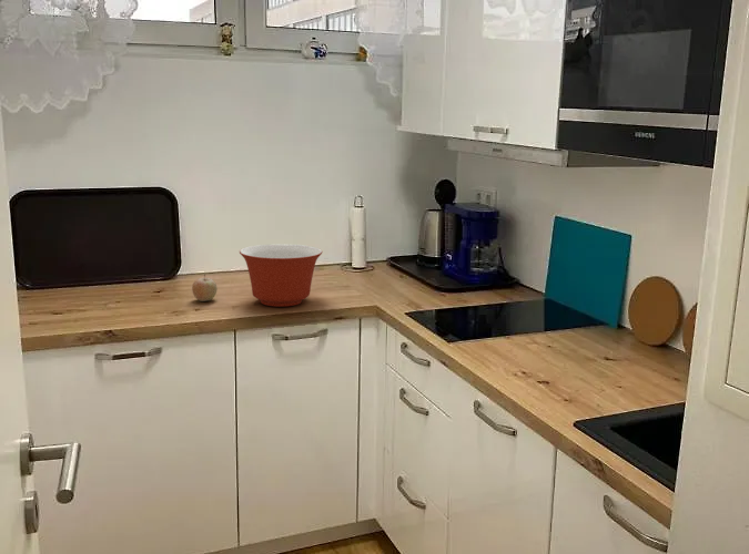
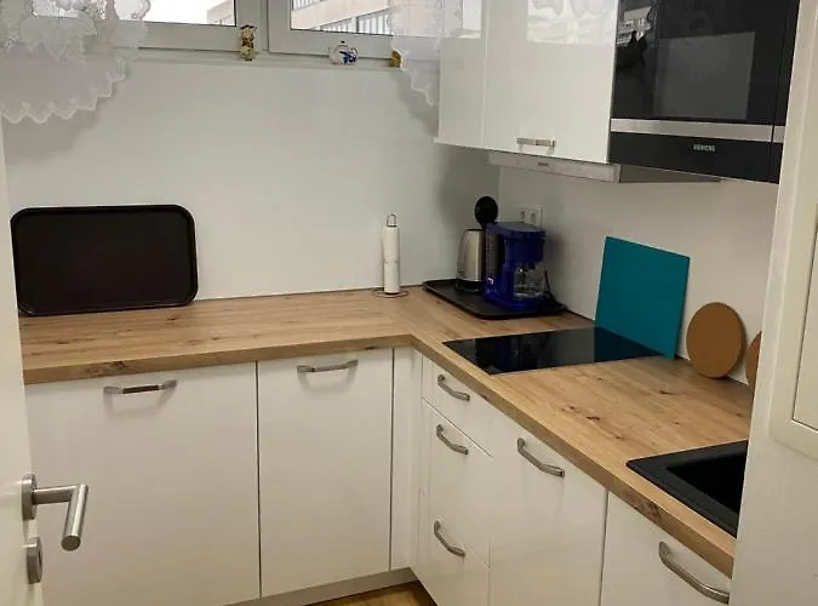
- fruit (204, 287)
- mixing bowl (281, 276)
